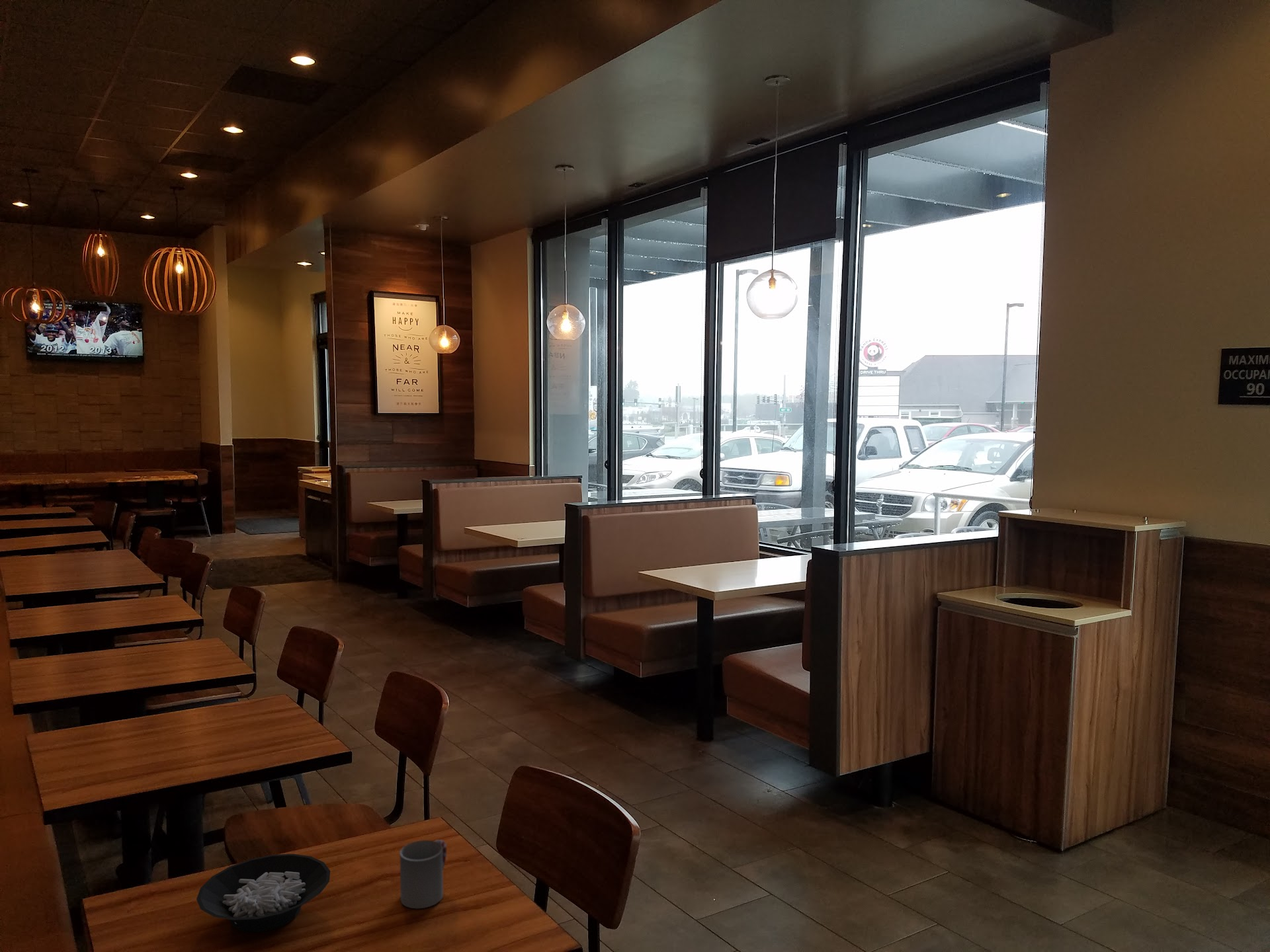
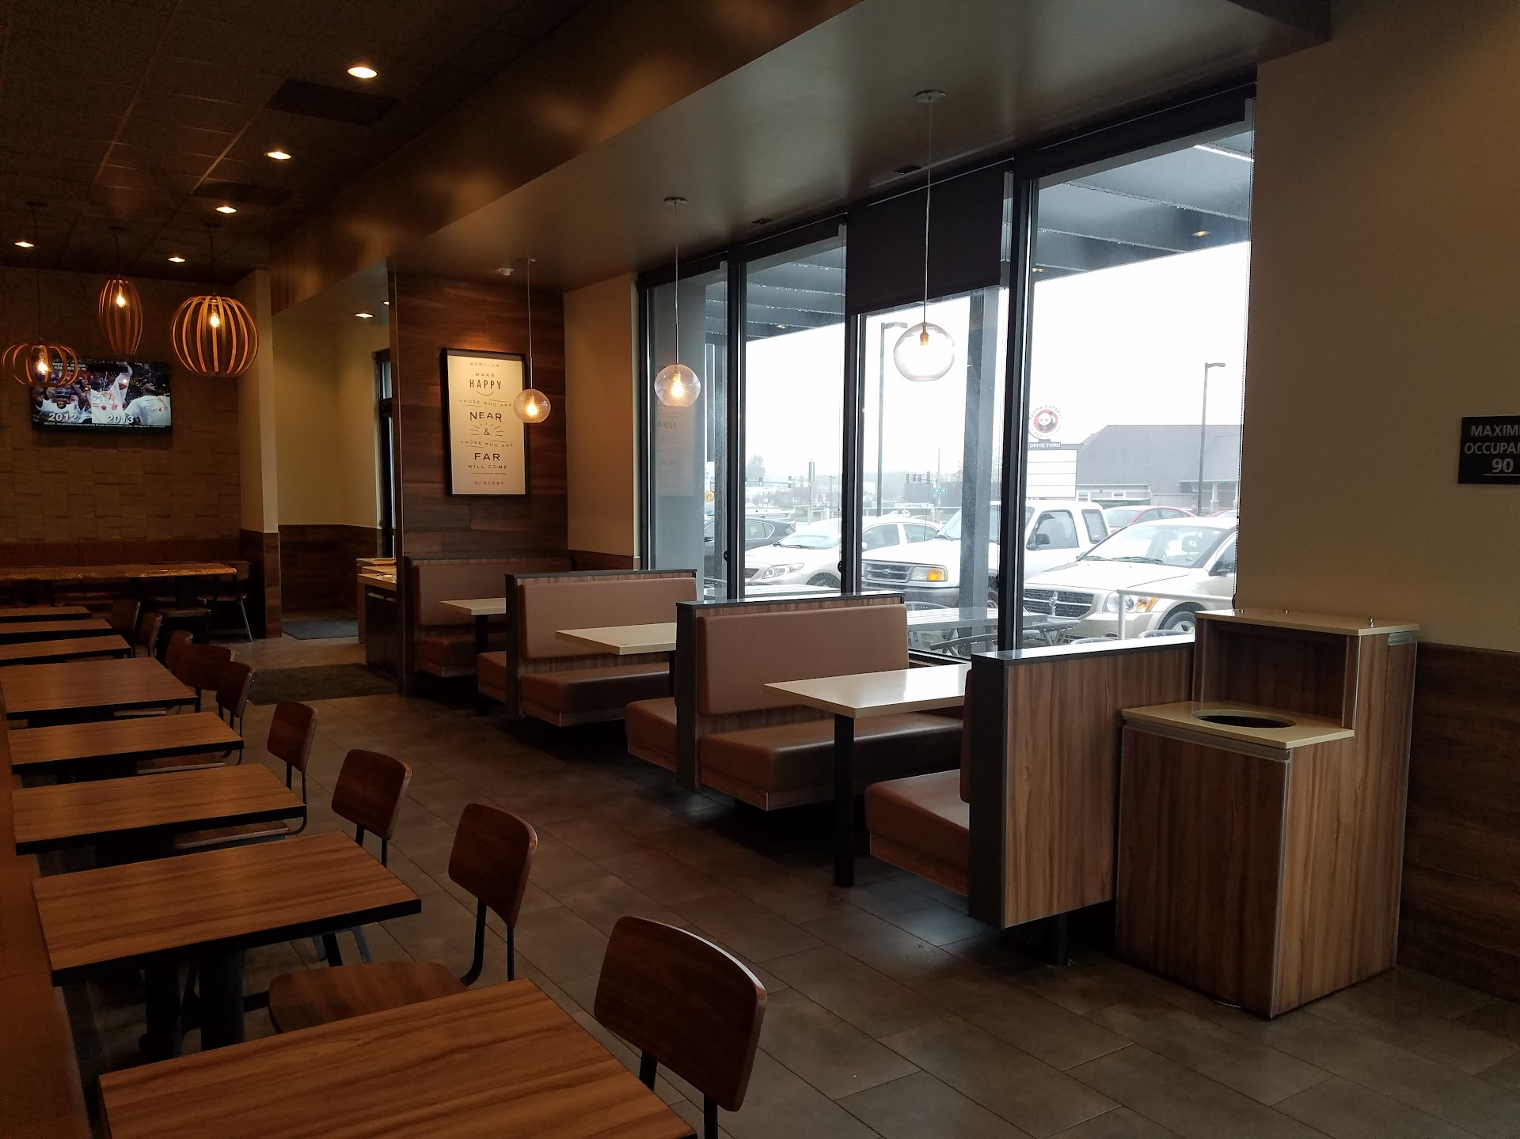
- cup (427, 869)
- cereal bowl (265, 898)
